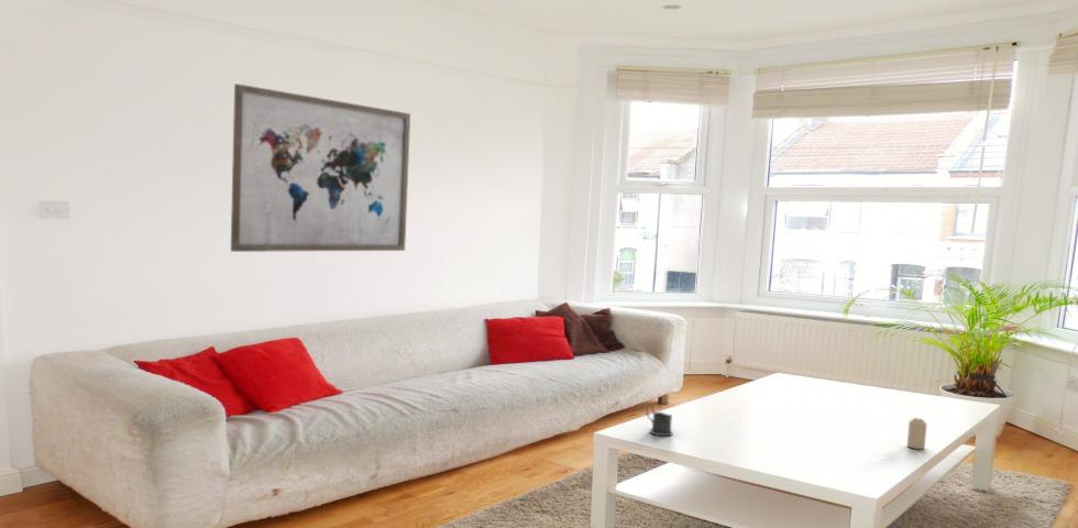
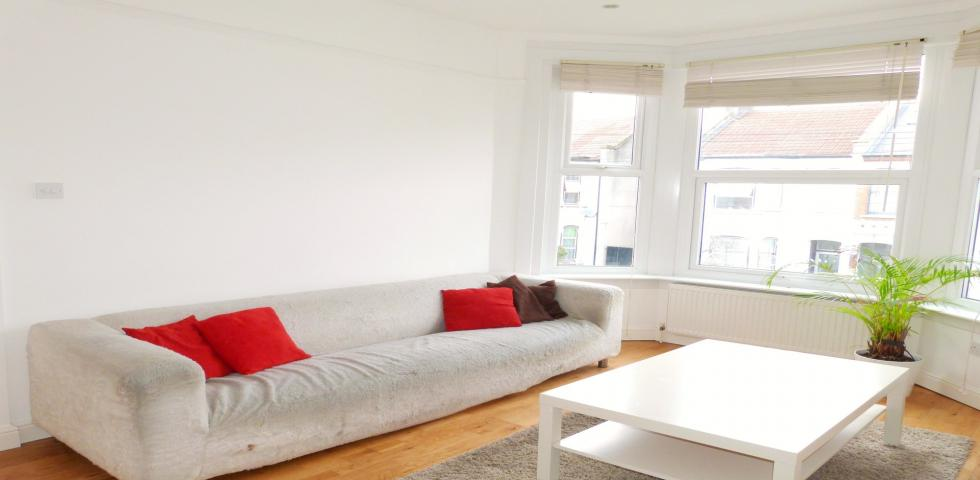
- wall art (328, 176)
- mug (658, 419)
- candle (916, 432)
